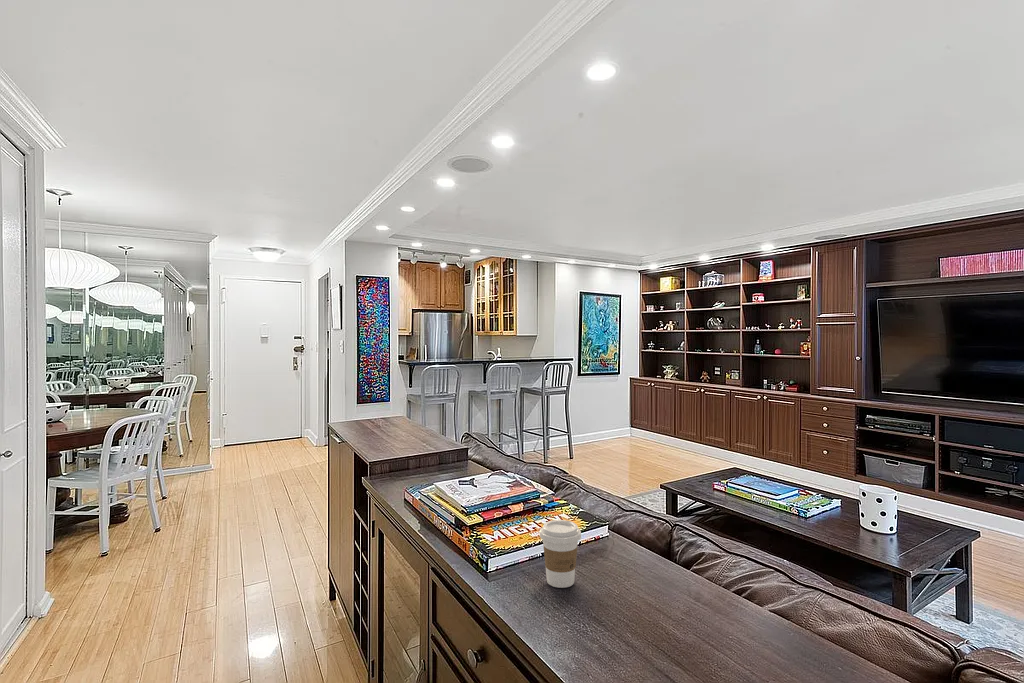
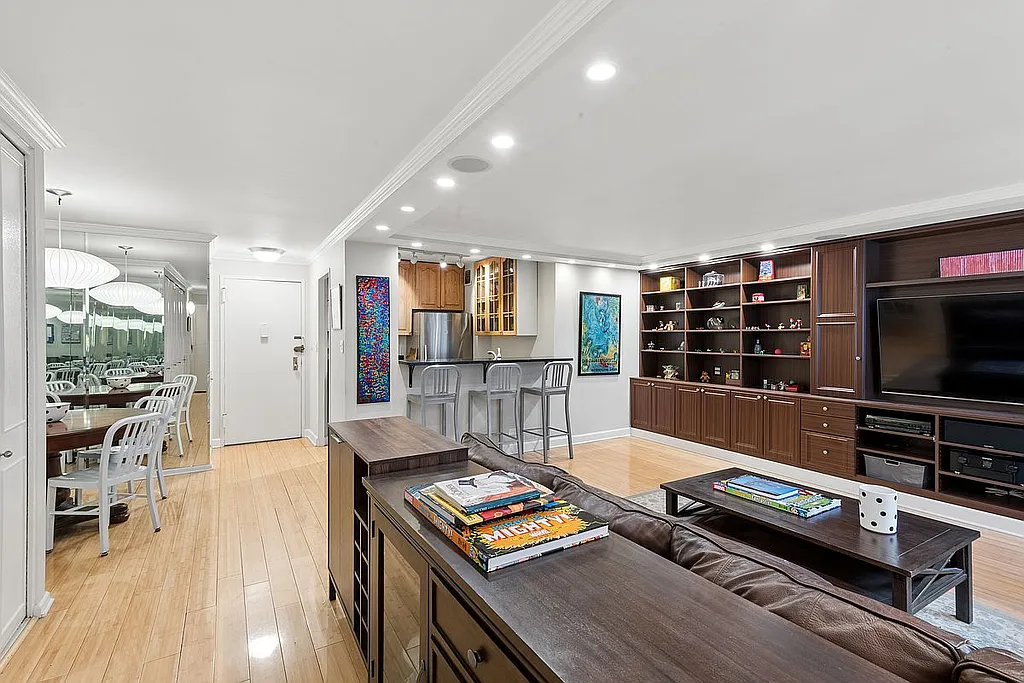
- coffee cup (560, 553)
